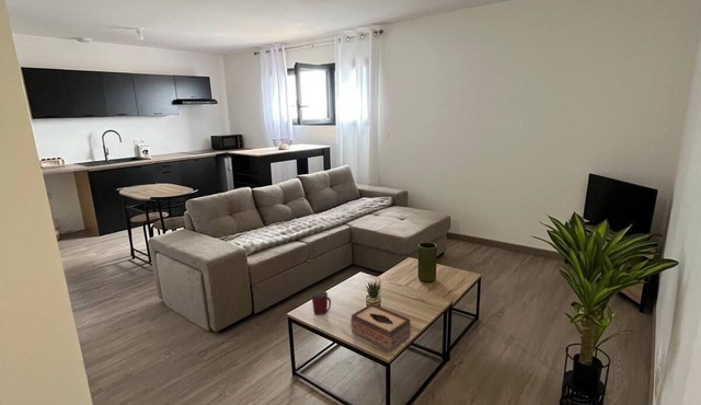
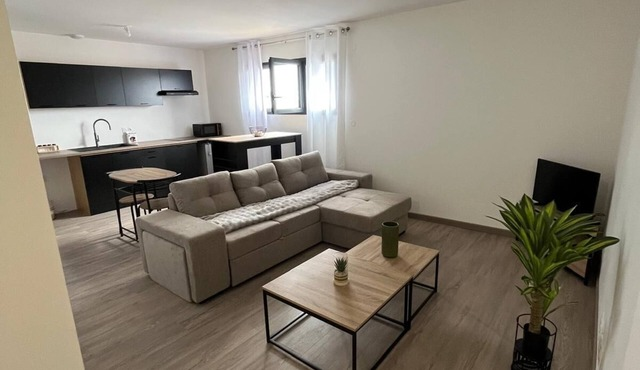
- tissue box (380, 326)
- mug (322, 303)
